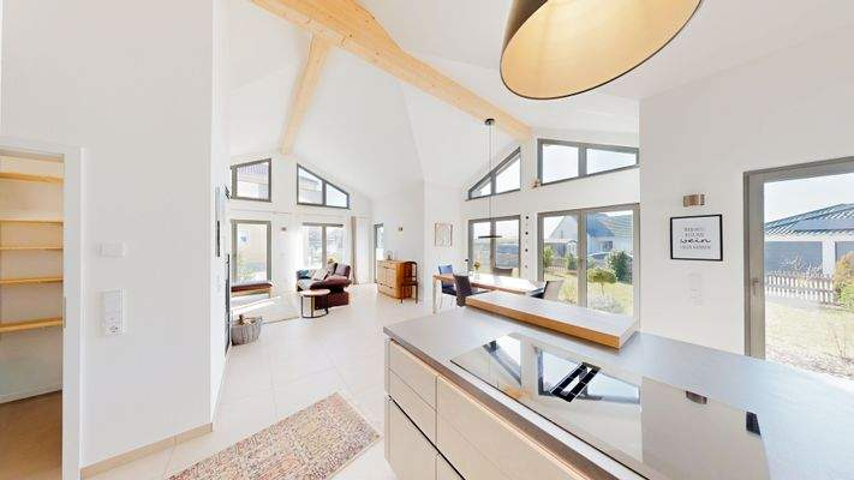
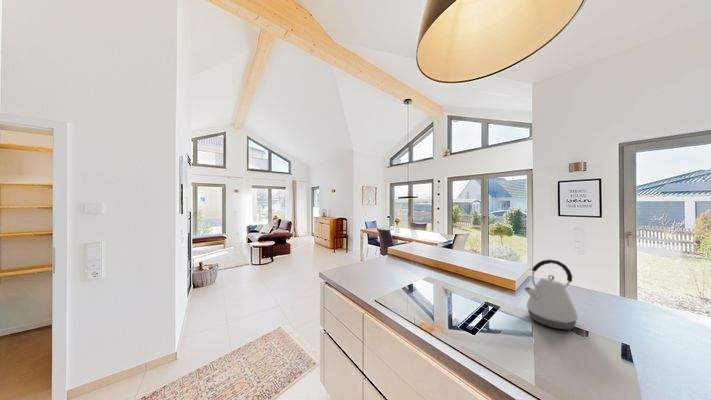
+ kettle (549, 290)
